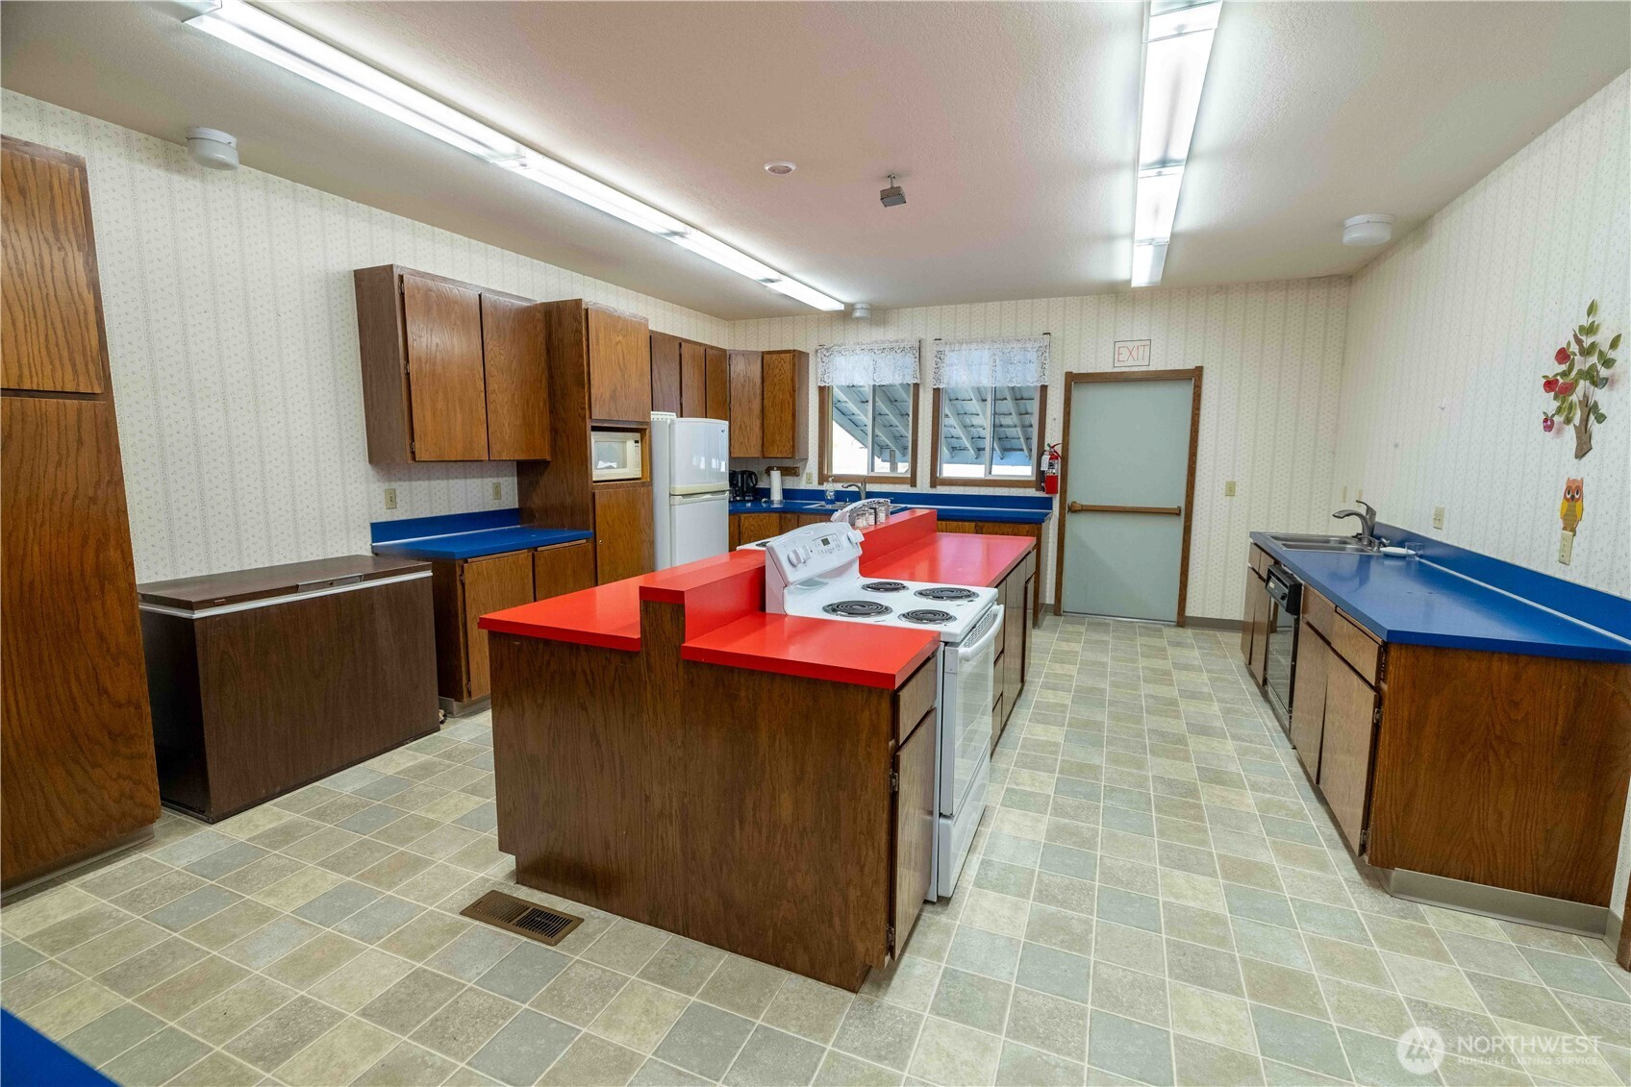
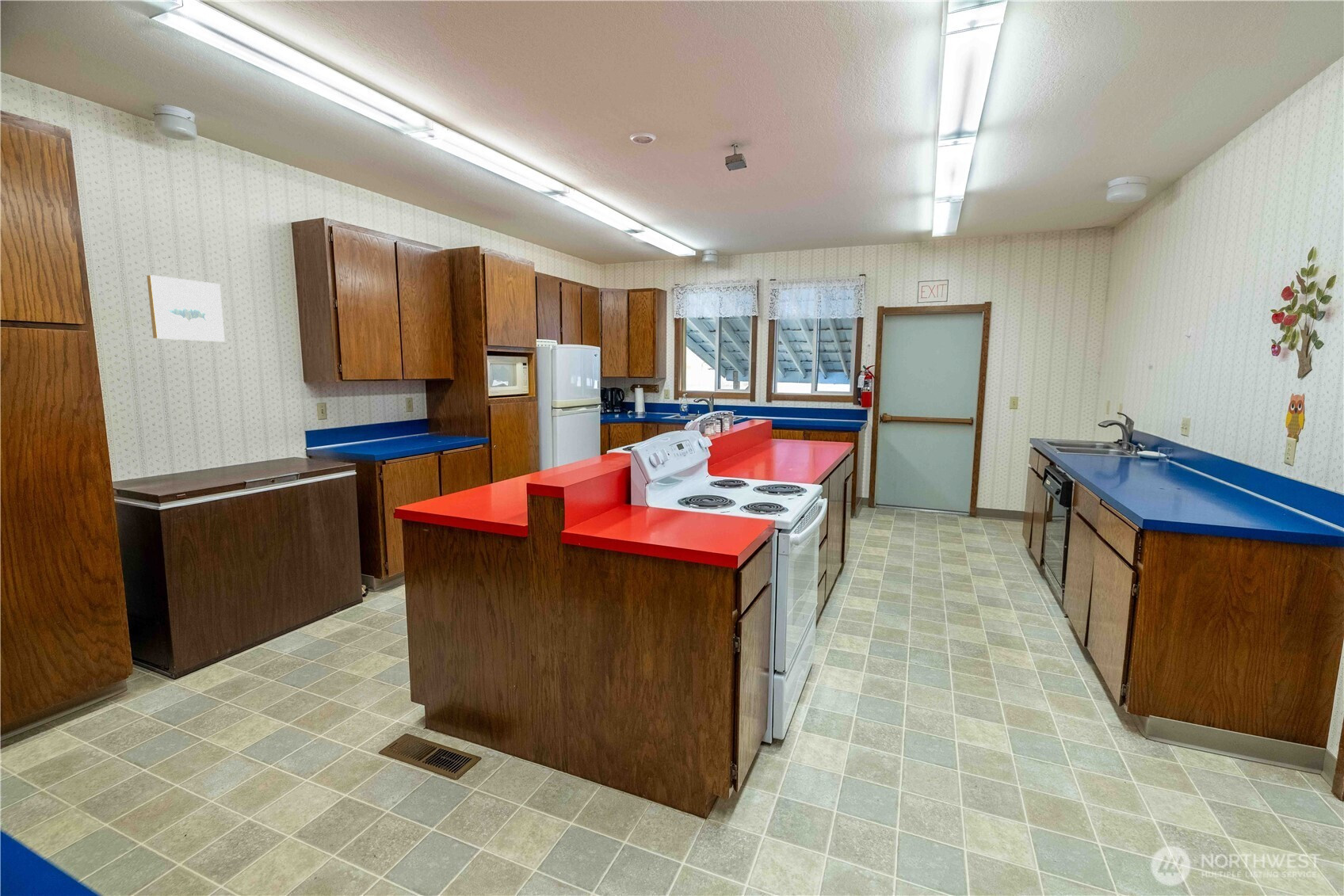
+ wall art (187, 310)
